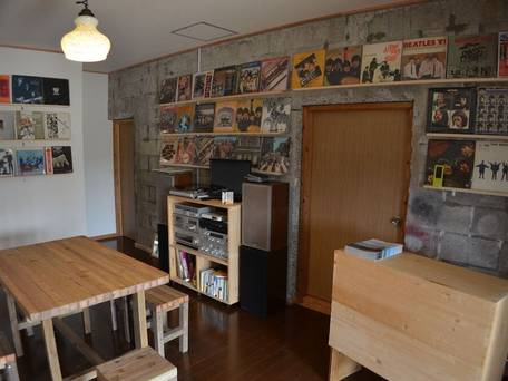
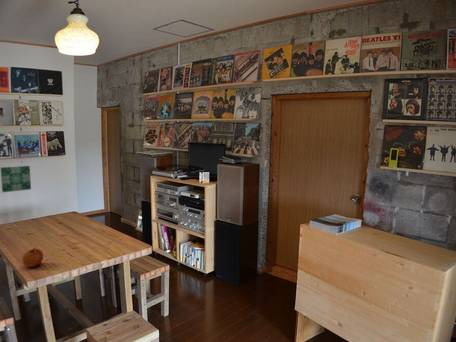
+ wall art (16, 178)
+ apple (32, 256)
